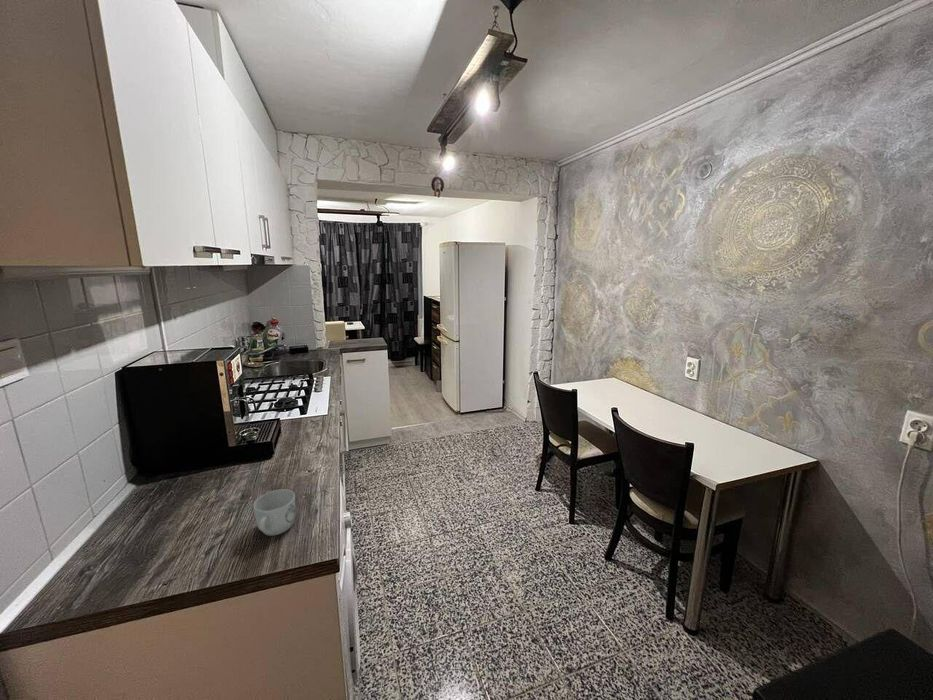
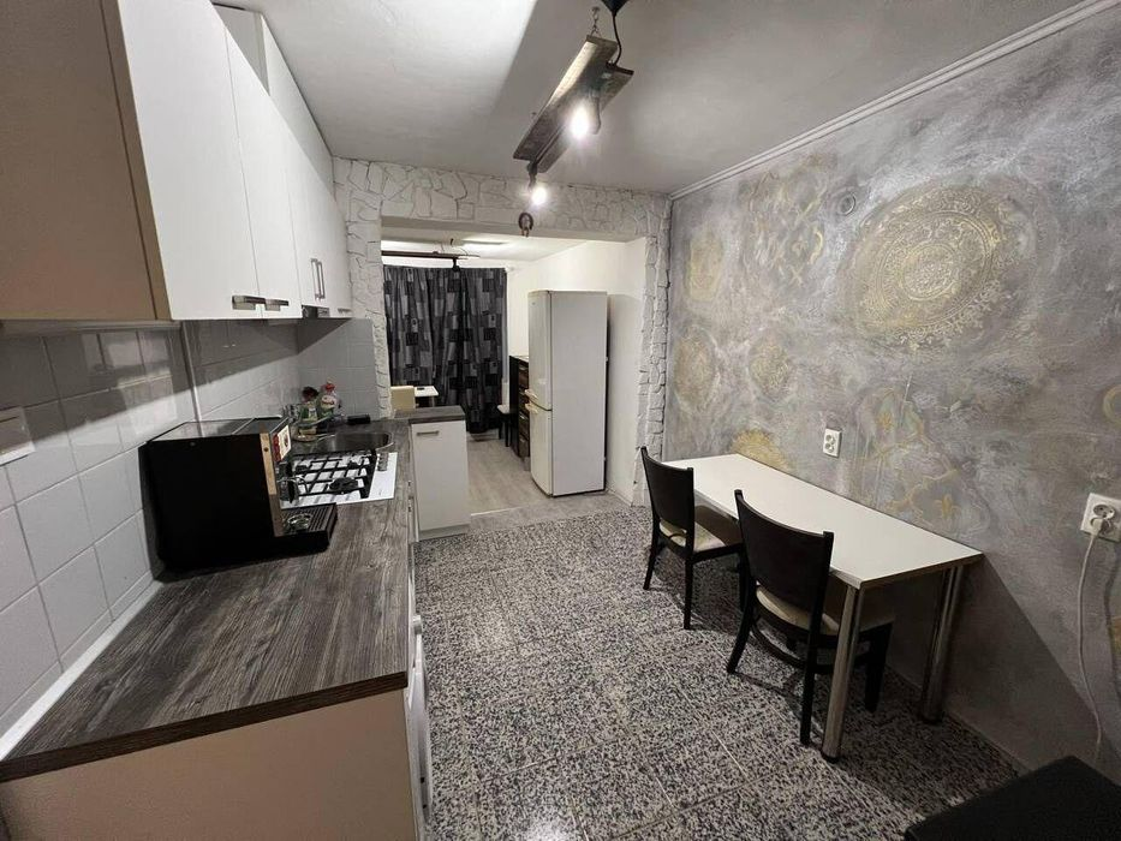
- mug (273, 516)
